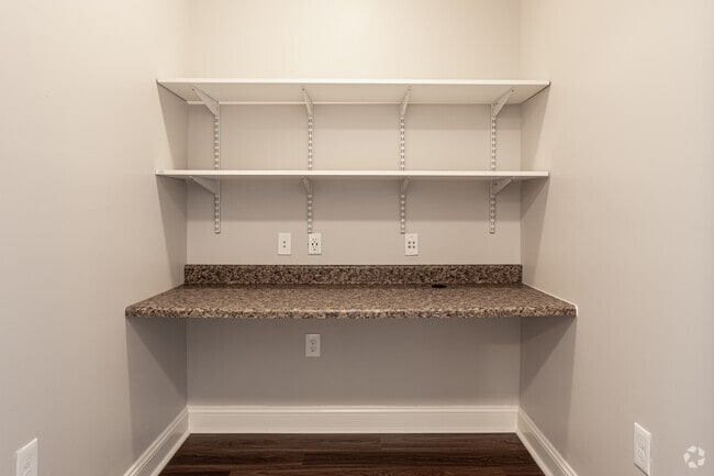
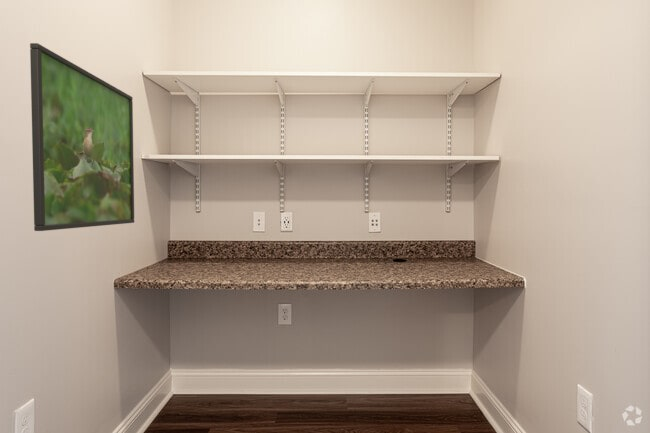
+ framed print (92, 151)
